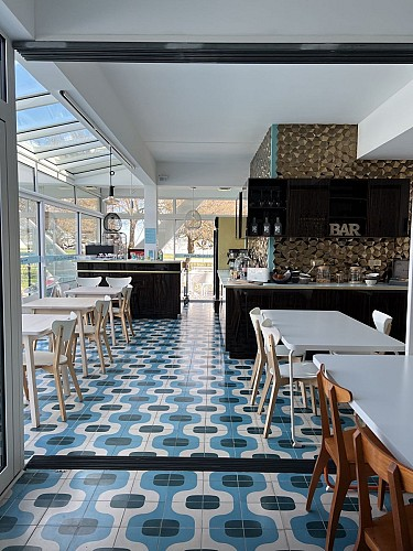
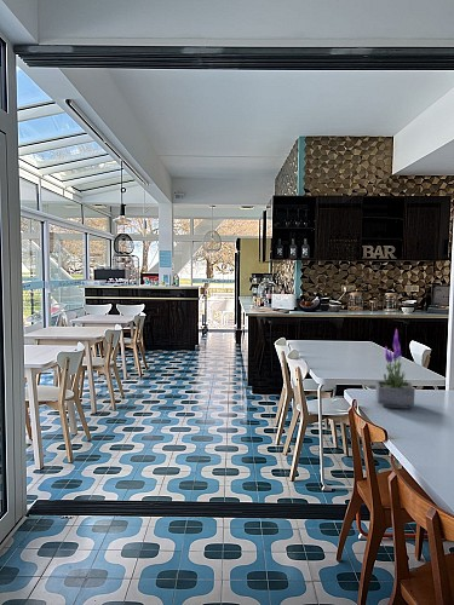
+ potted plant (395, 367)
